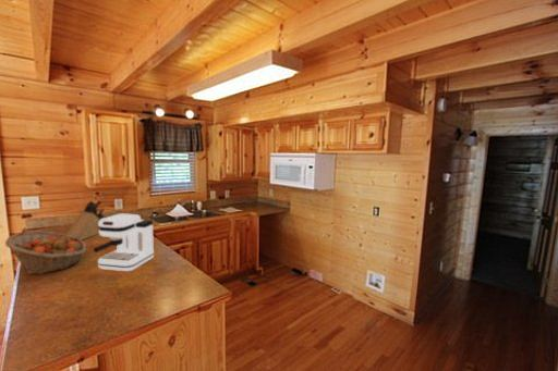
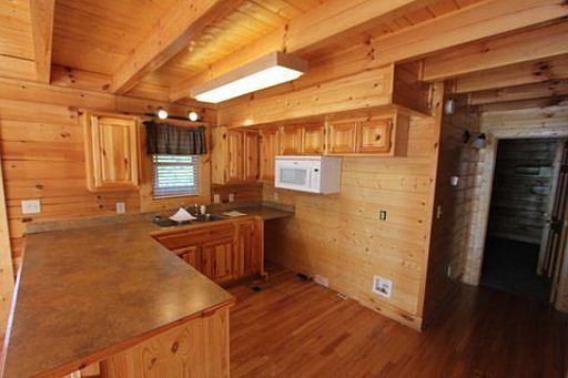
- fruit basket (49, 248)
- knife block (85, 219)
- coffee maker (124, 240)
